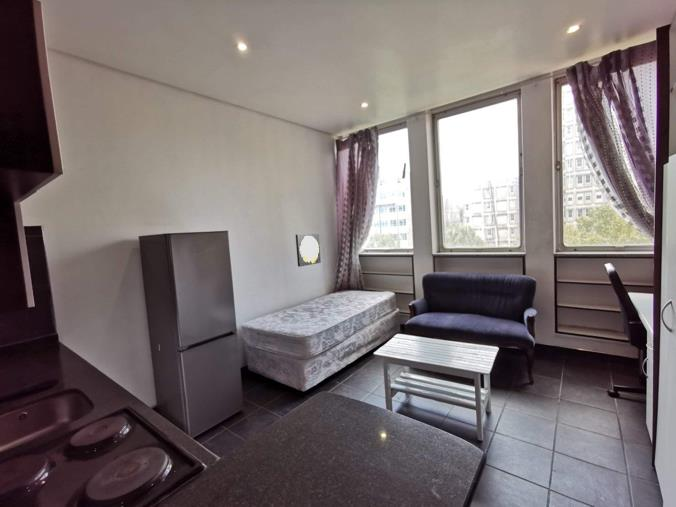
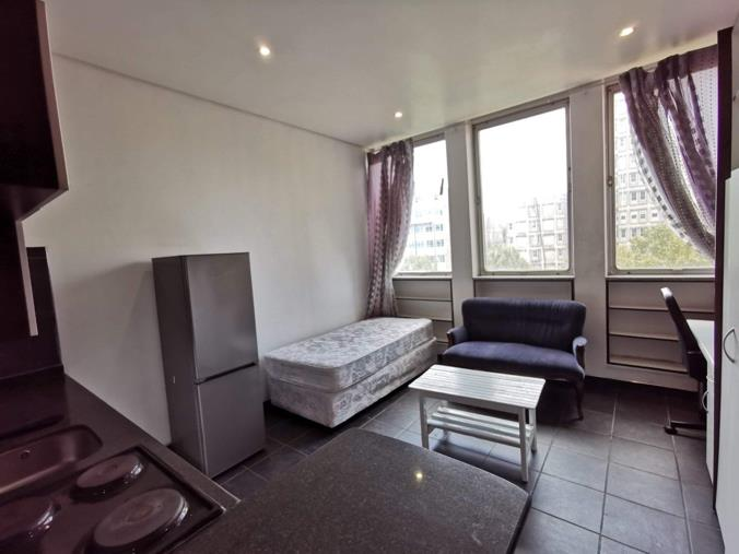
- wall art (308, 249)
